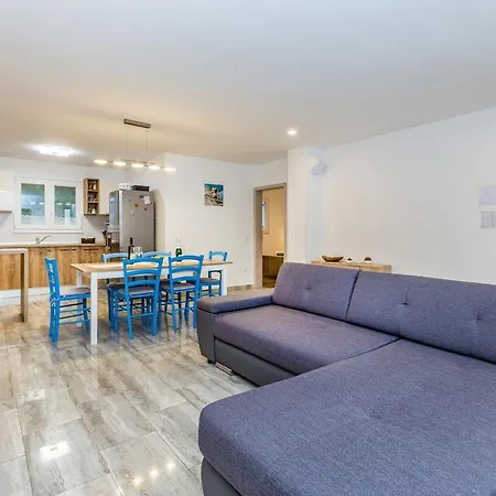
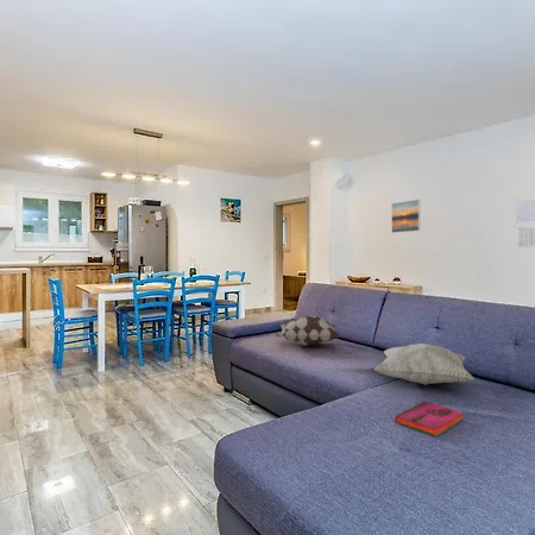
+ decorative pillow (307, 331)
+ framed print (405, 216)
+ decorative pillow (422, 363)
+ hardback book (429, 416)
